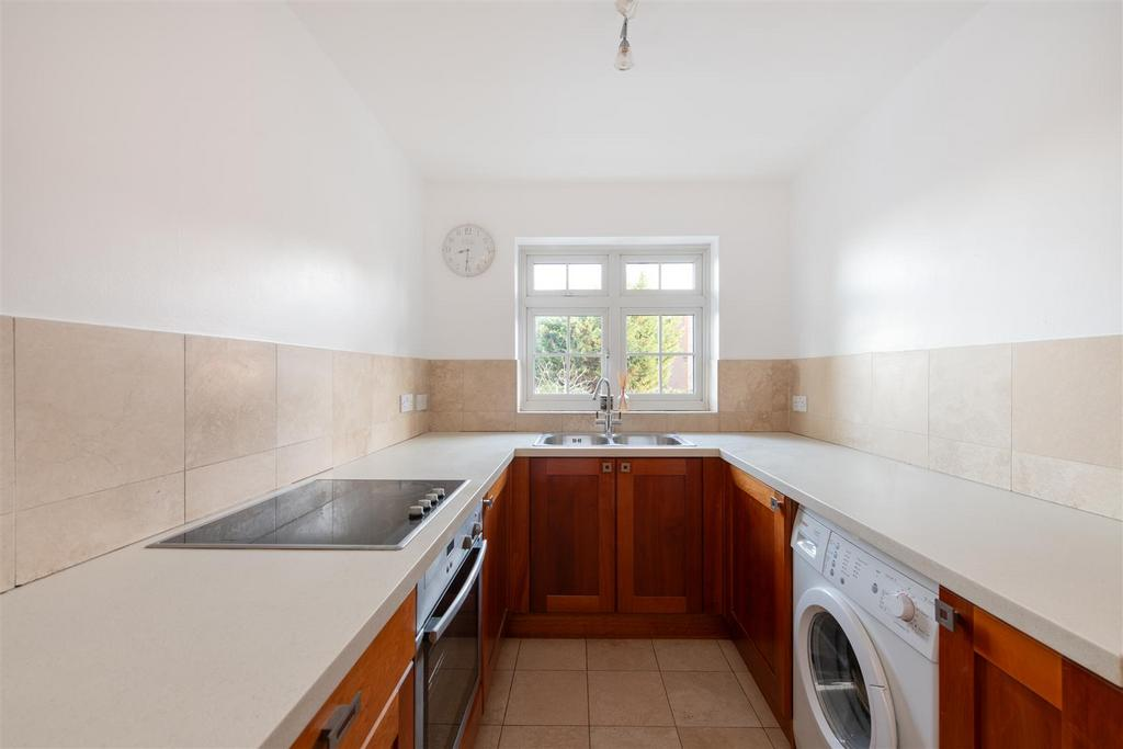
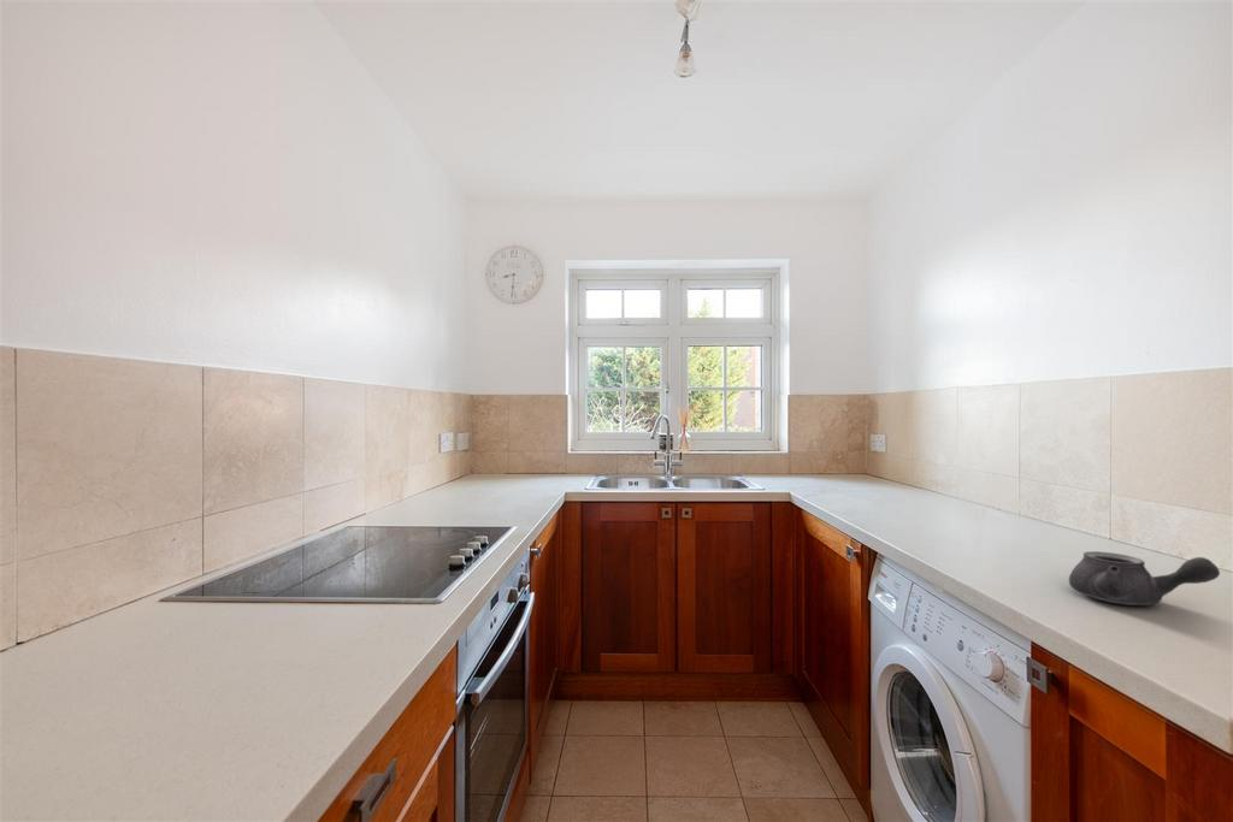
+ teapot (1138, 576)
